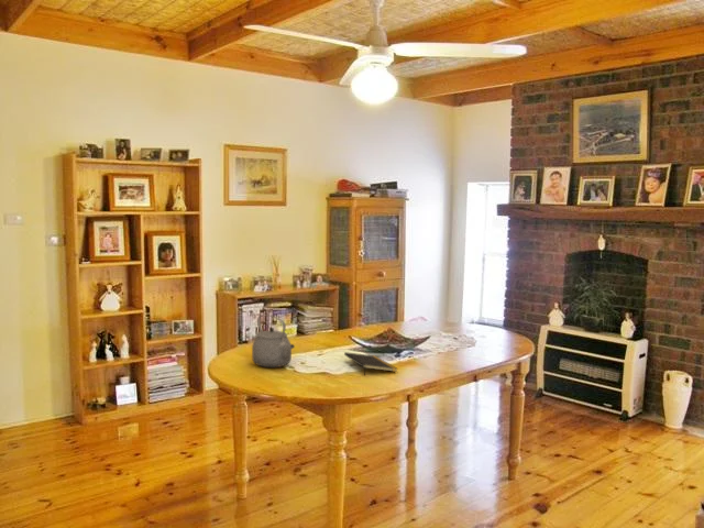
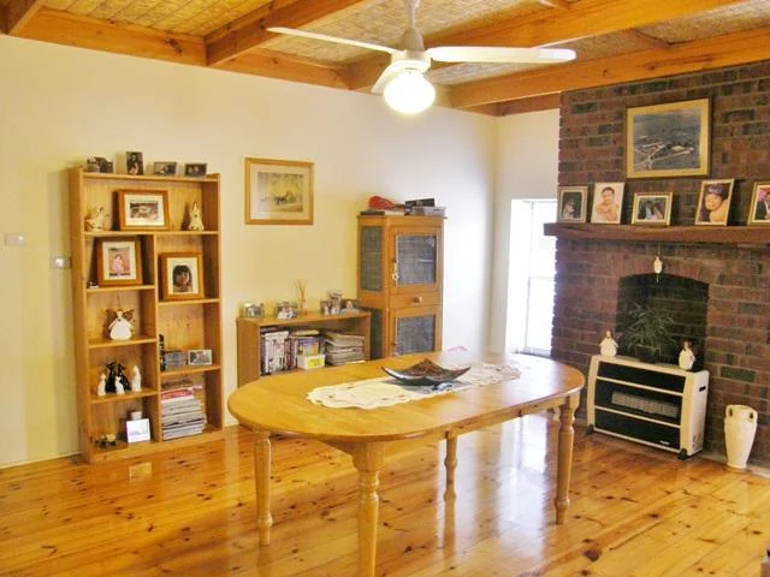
- notepad (370, 361)
- tea kettle (275, 341)
